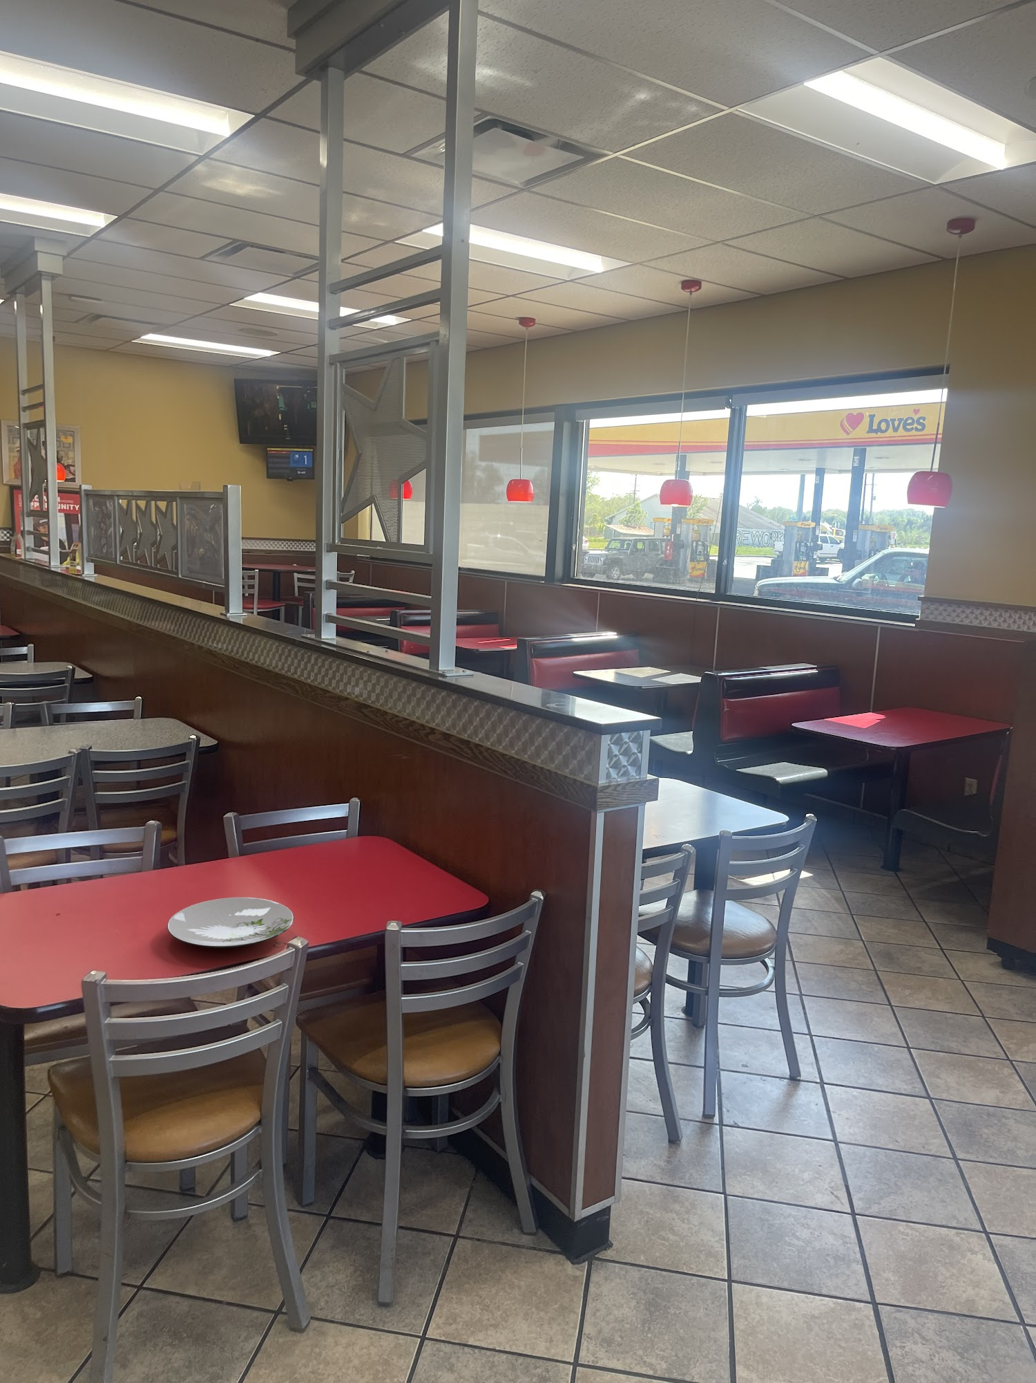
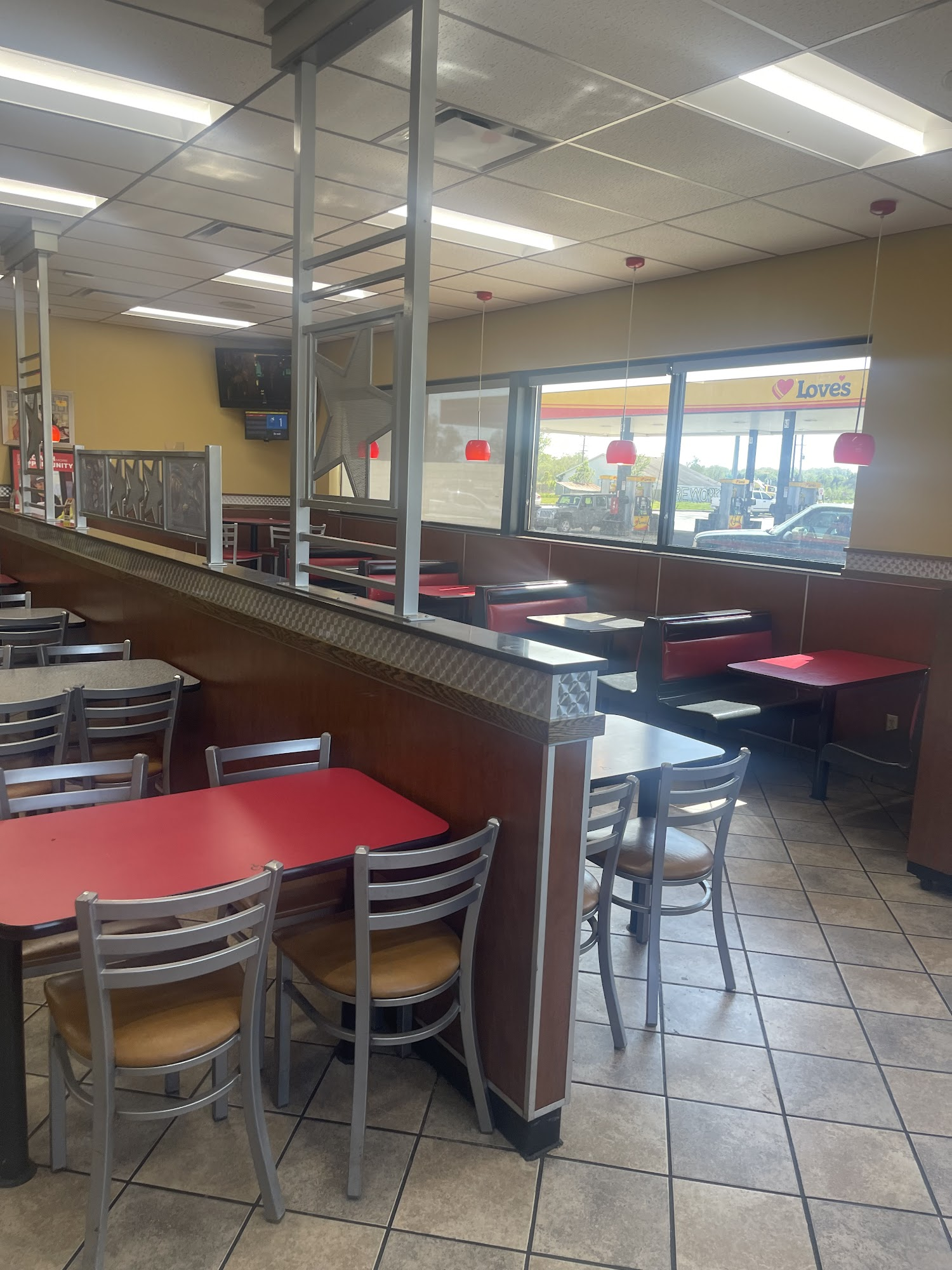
- plate (232, 928)
